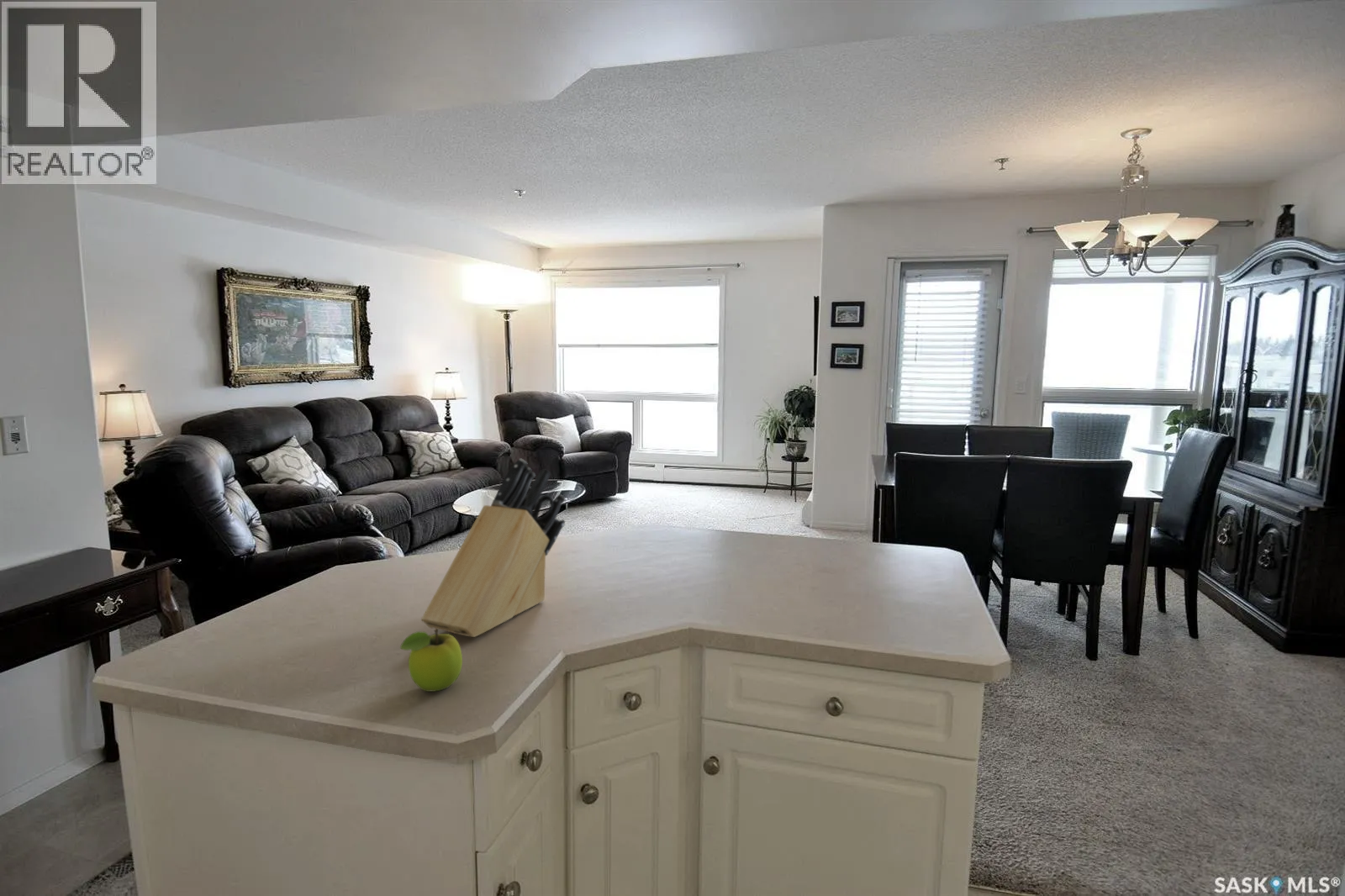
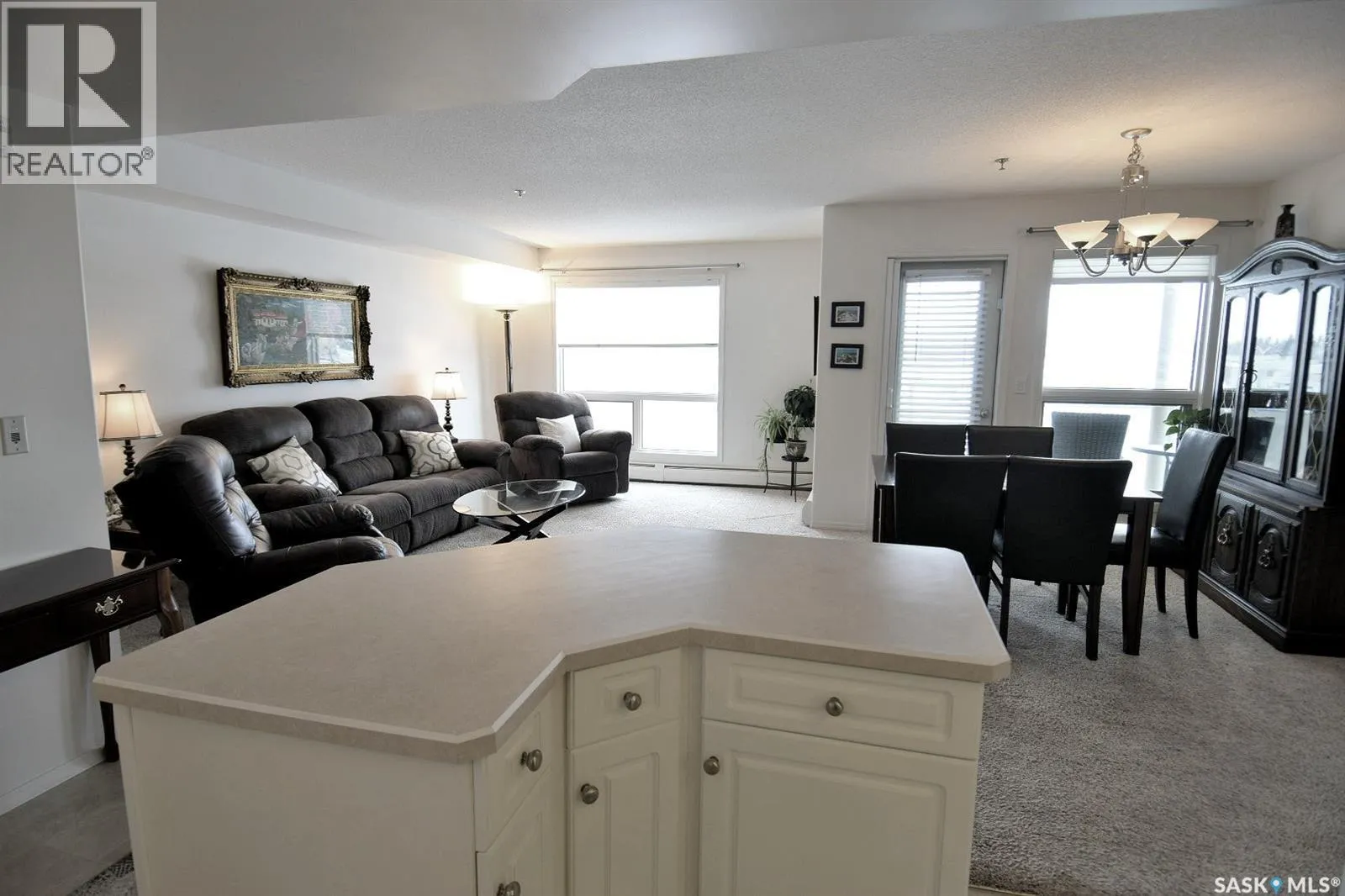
- fruit (431, 658)
- knife block (501, 538)
